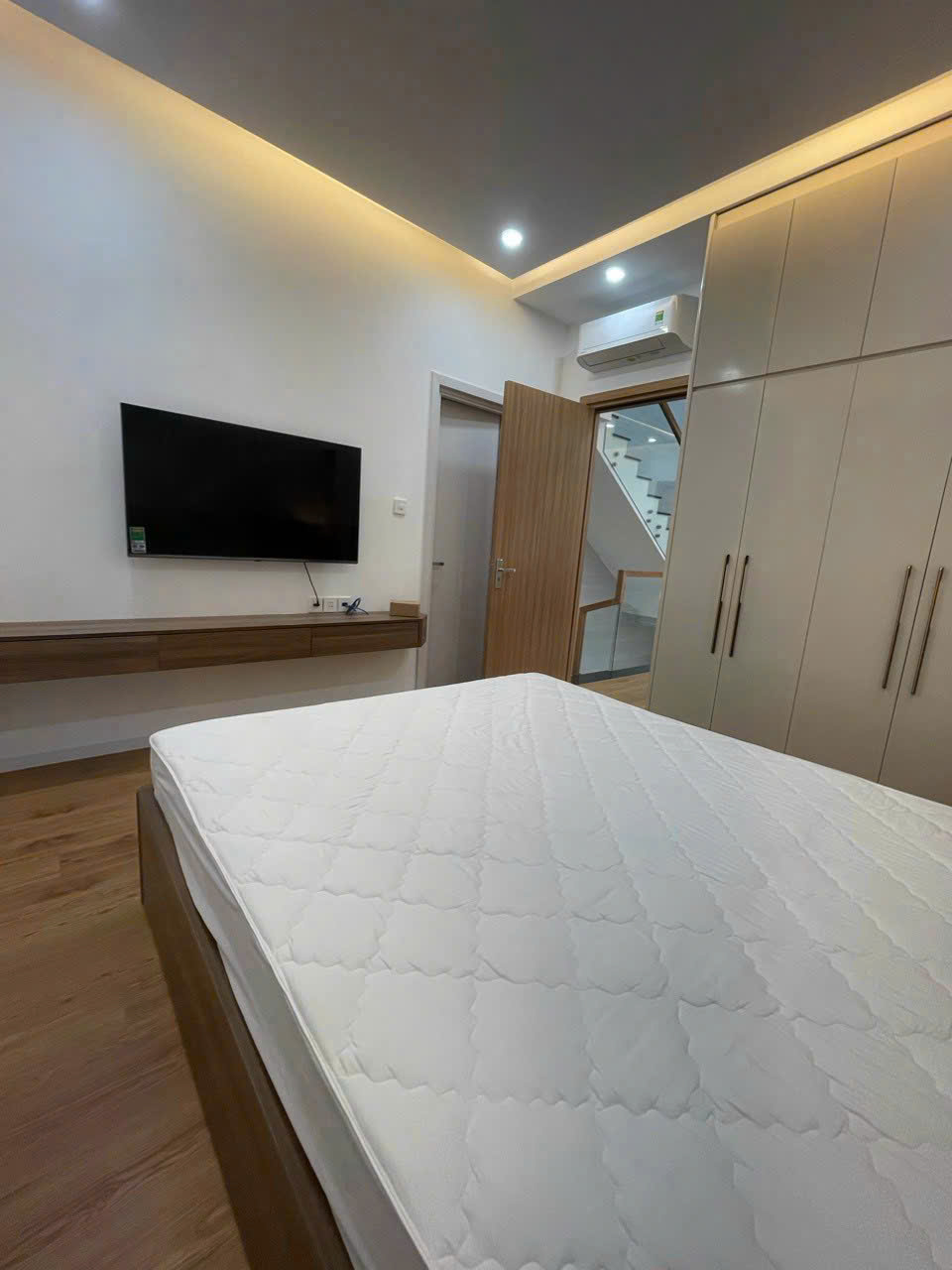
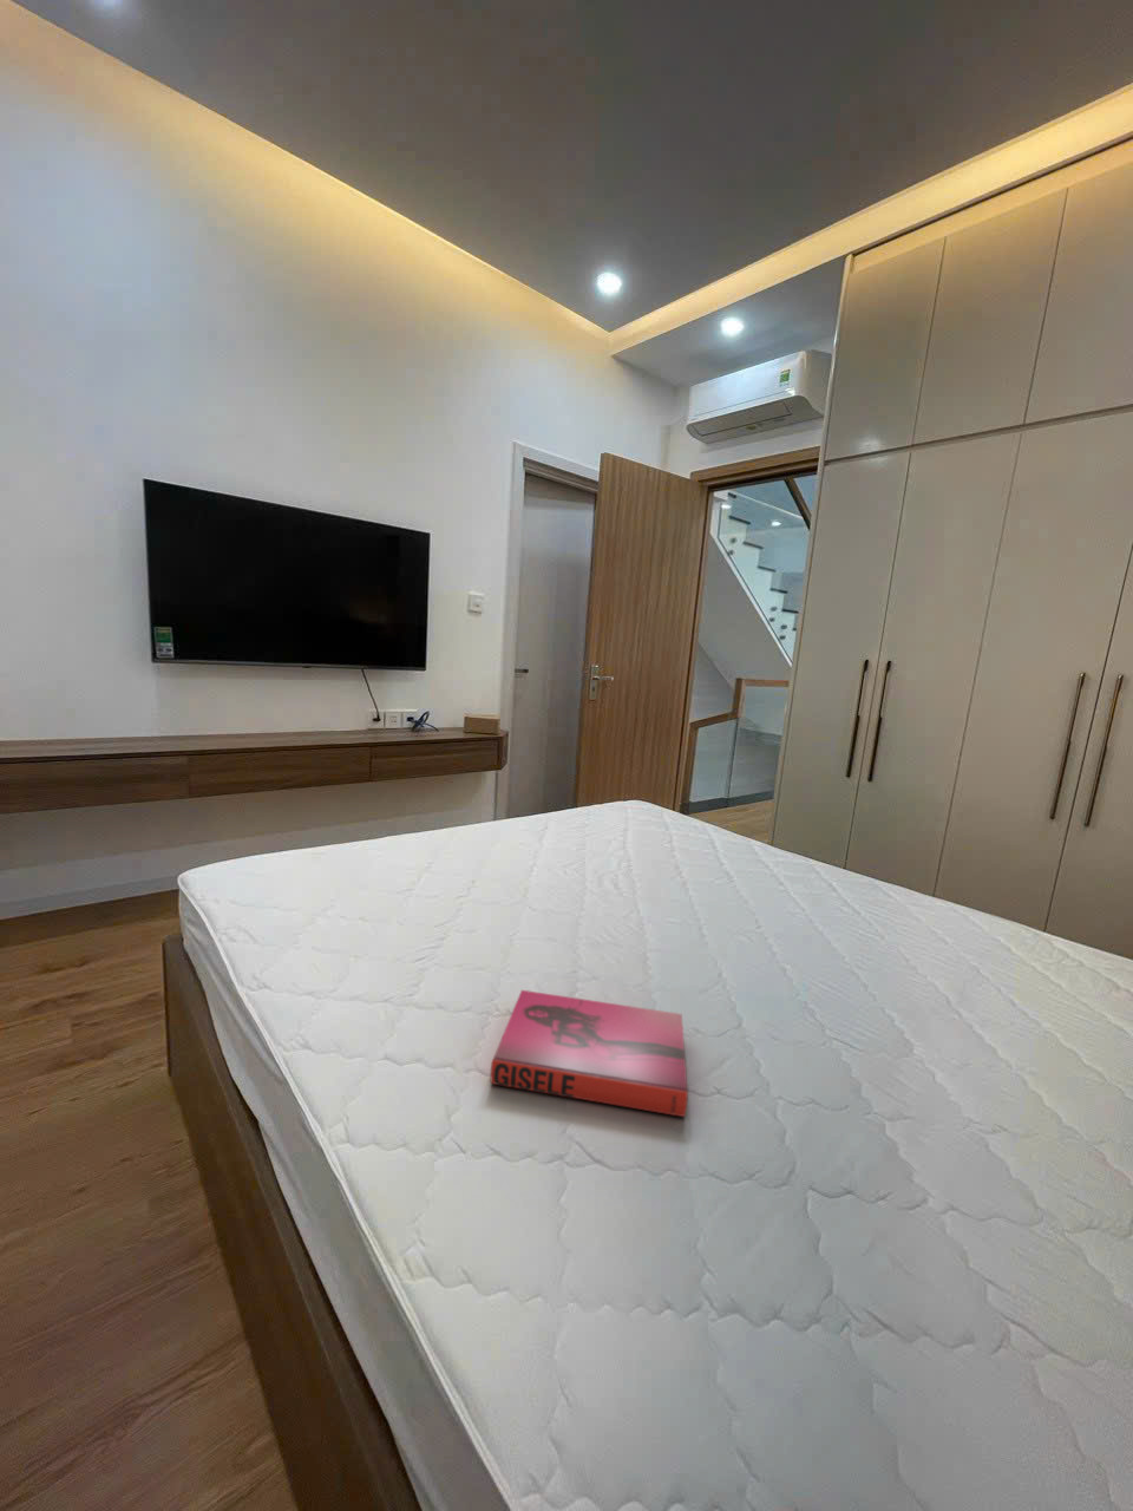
+ hardback book (593, 1046)
